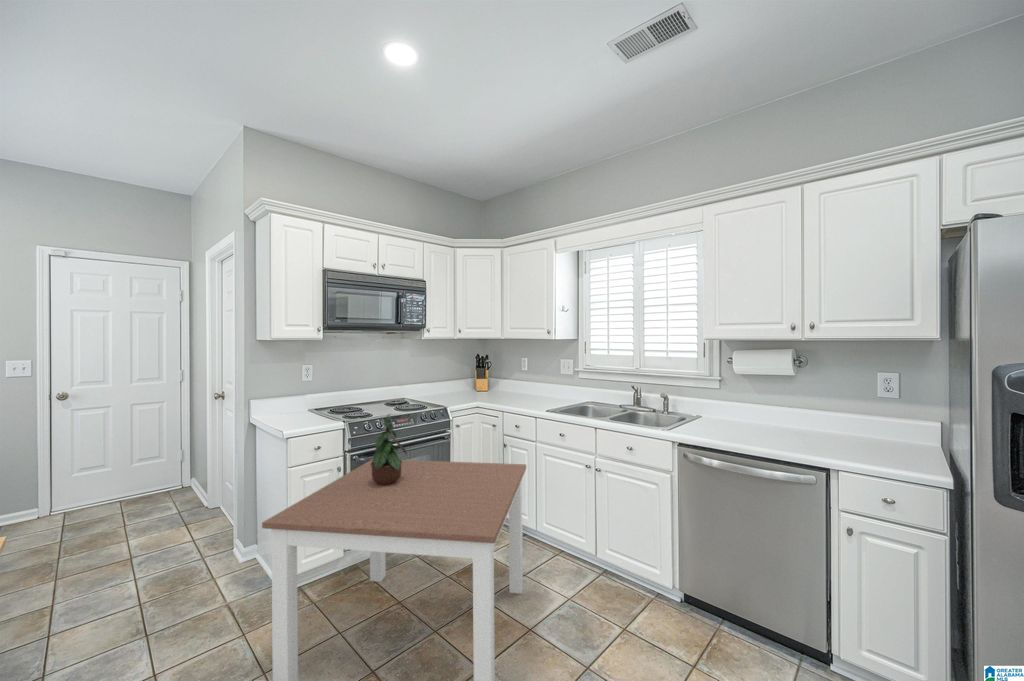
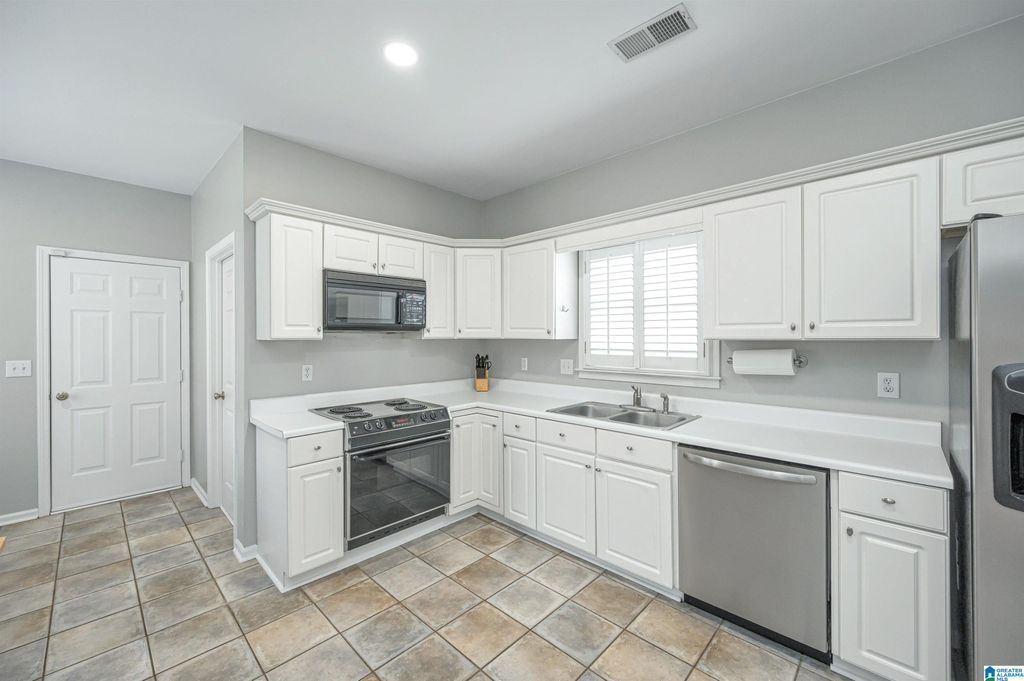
- potted plant (388, 447)
- dining table (418, 554)
